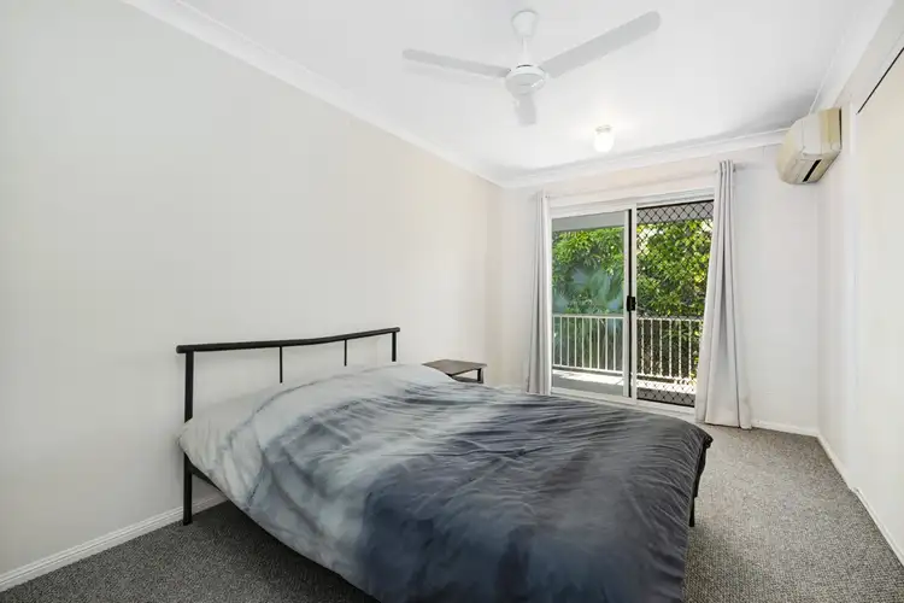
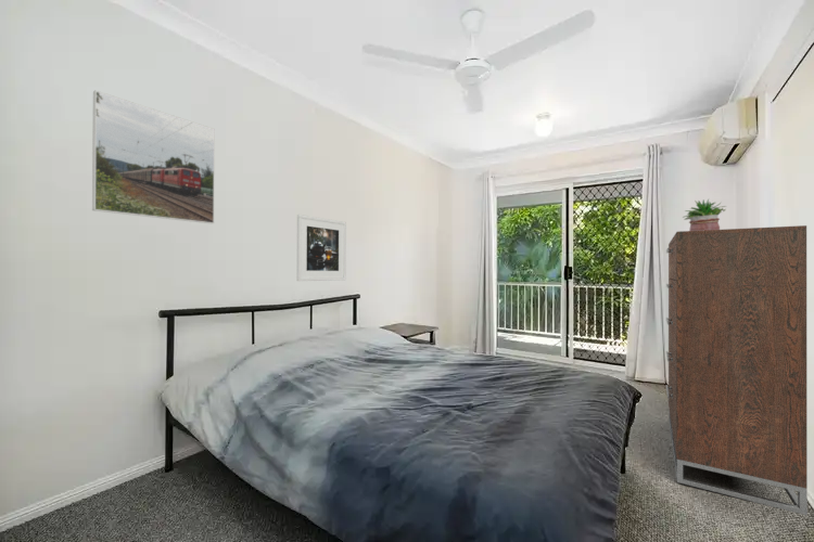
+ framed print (322, 249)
+ dresser (717, 346)
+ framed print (160, 165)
+ potted plant (703, 219)
